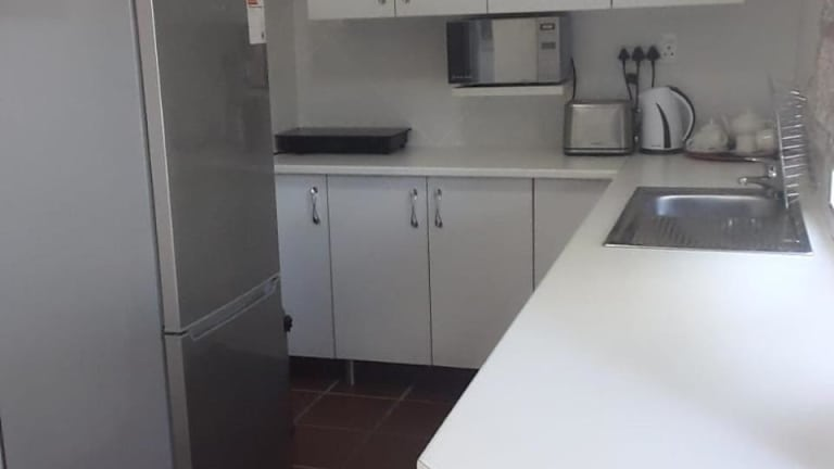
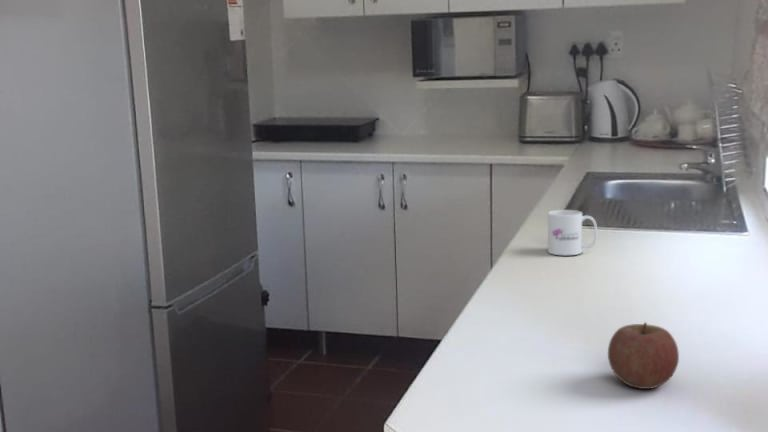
+ mug (572, 232)
+ apple (642, 353)
